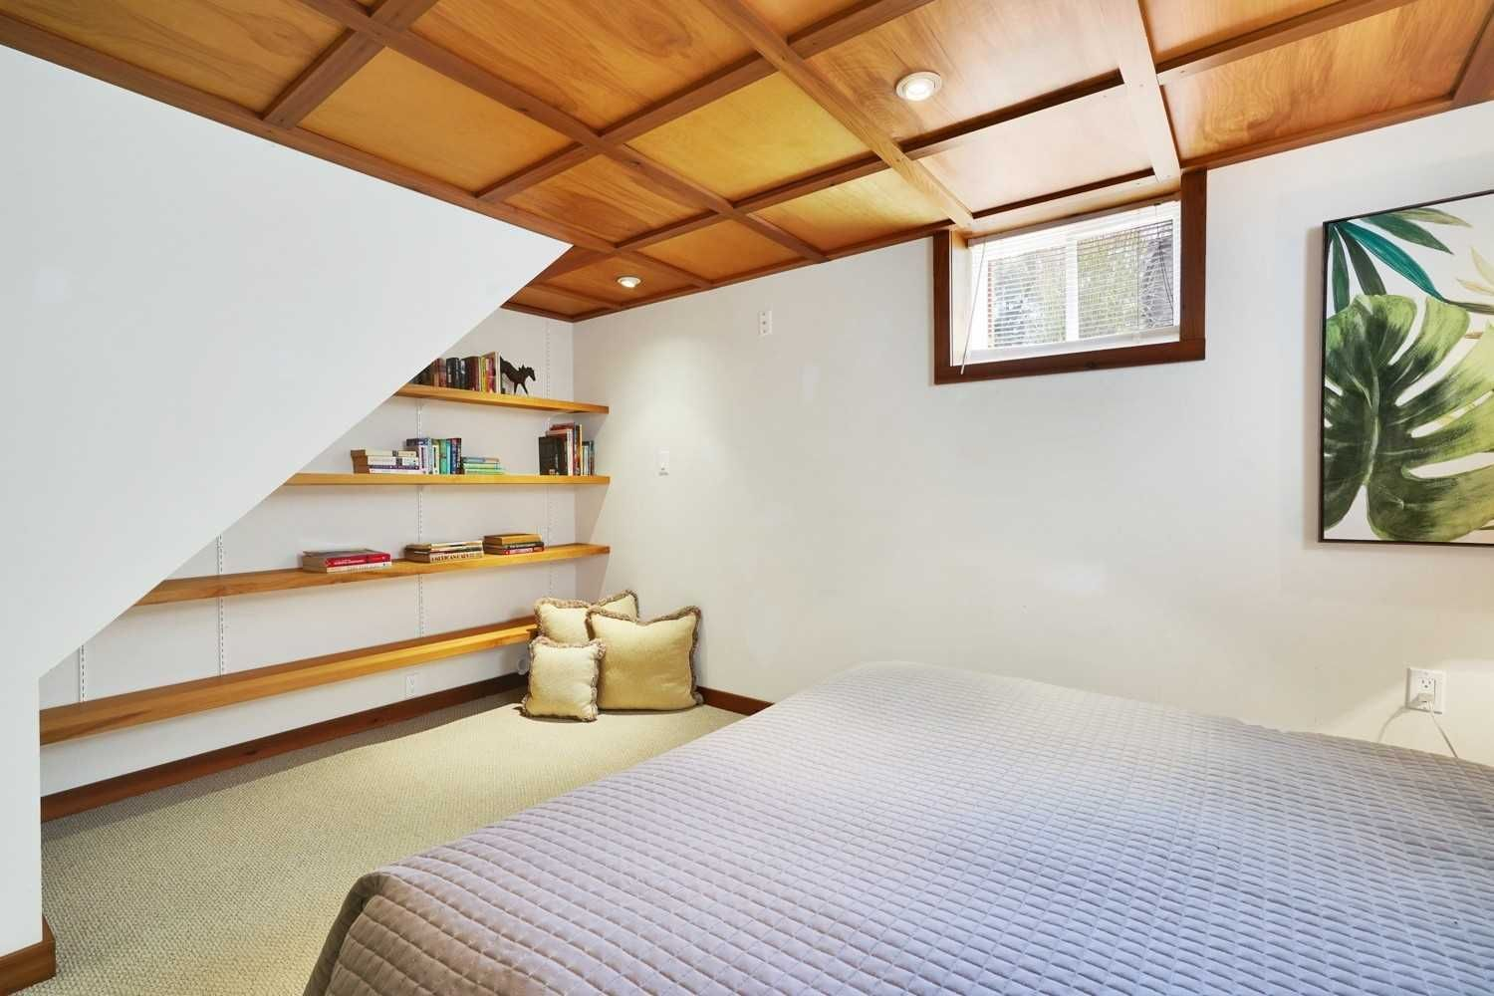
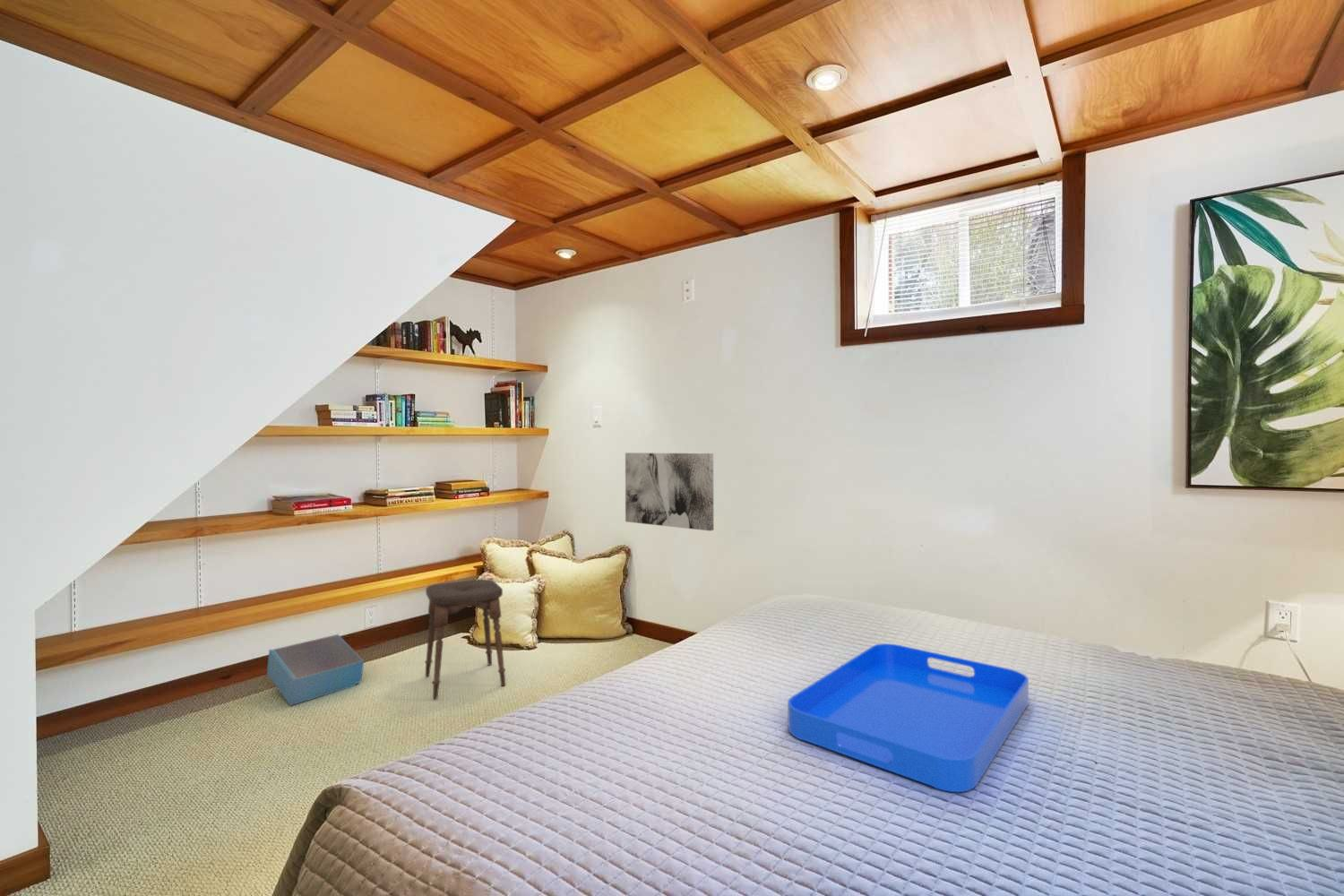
+ serving tray (913, 701)
+ stool (446, 625)
+ wall art (667, 489)
+ storage bin (306, 661)
